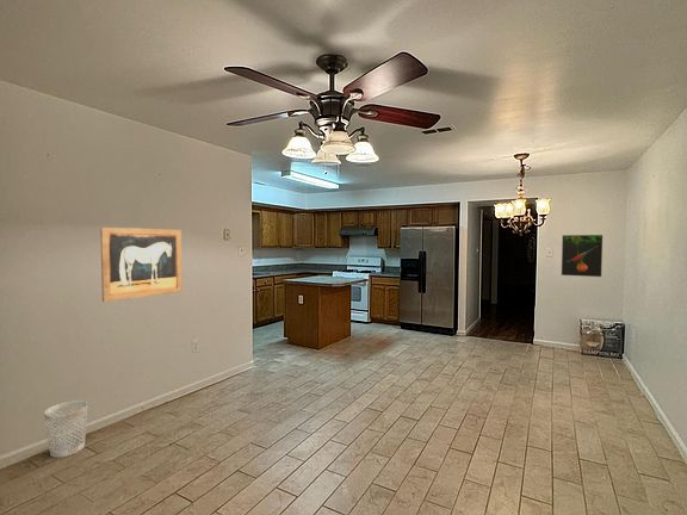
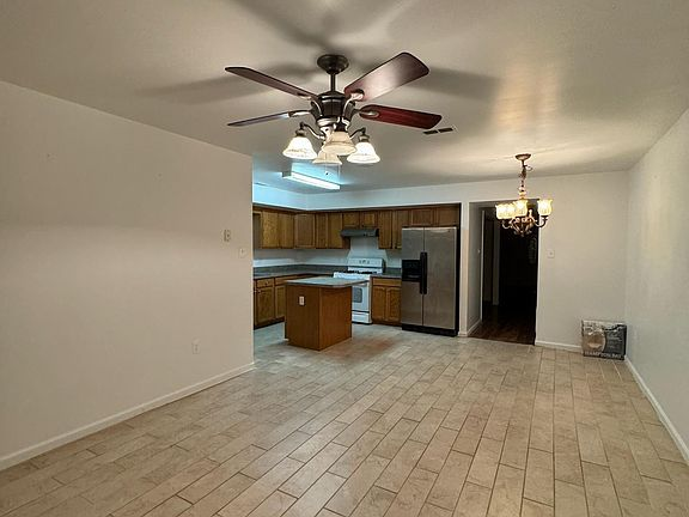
- wall art (144, 262)
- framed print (581, 255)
- wastebasket (67, 428)
